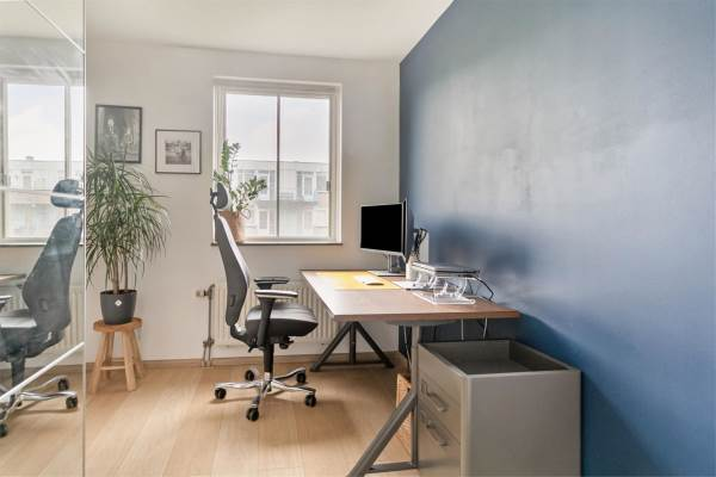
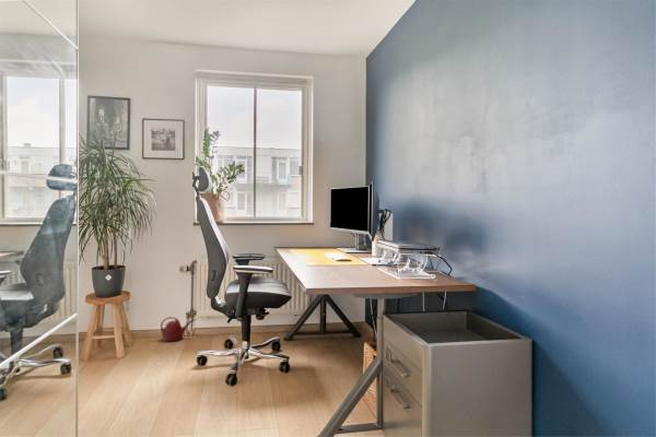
+ watering can (178, 328)
